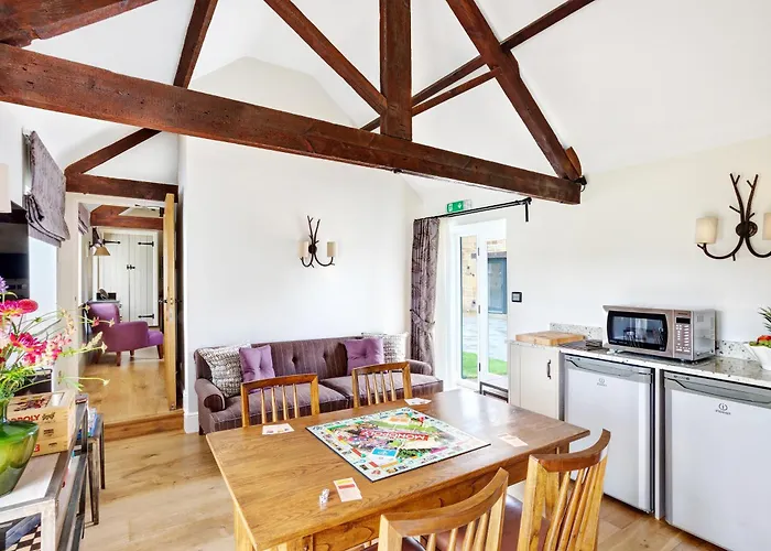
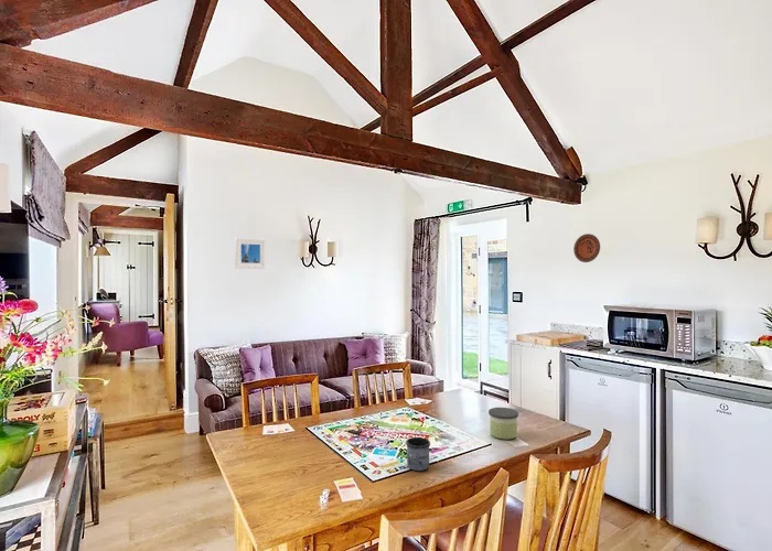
+ mug (416, 452)
+ decorative plate (587, 248)
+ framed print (250, 253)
+ candle (503, 423)
